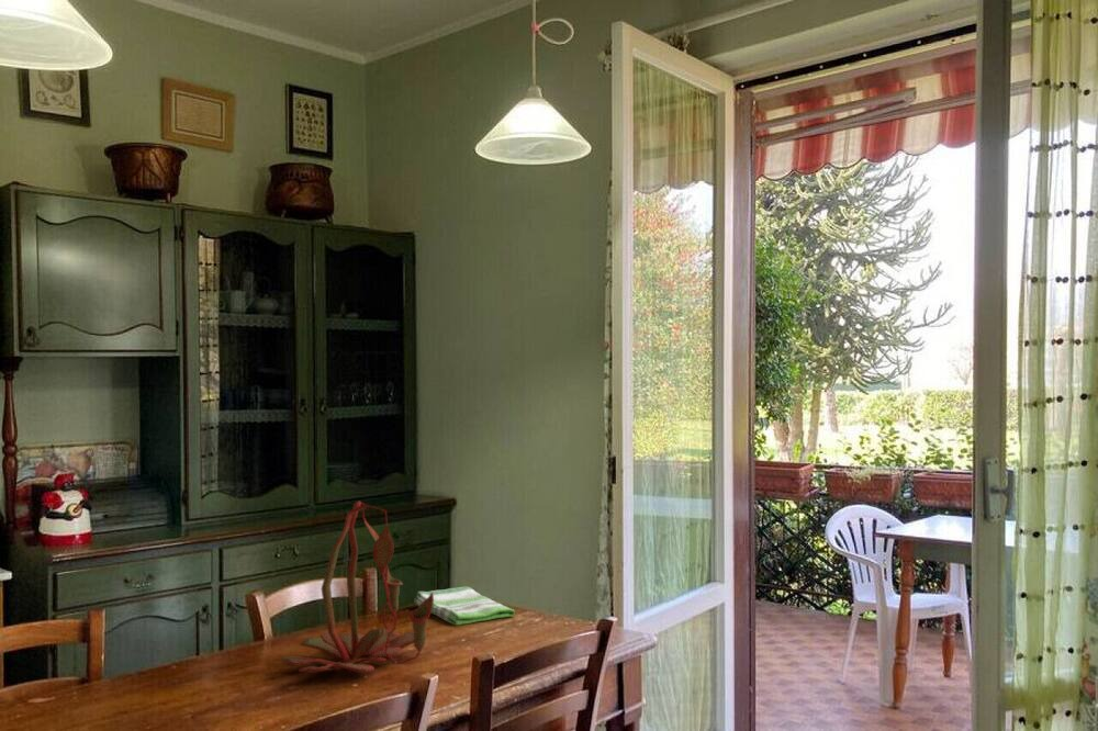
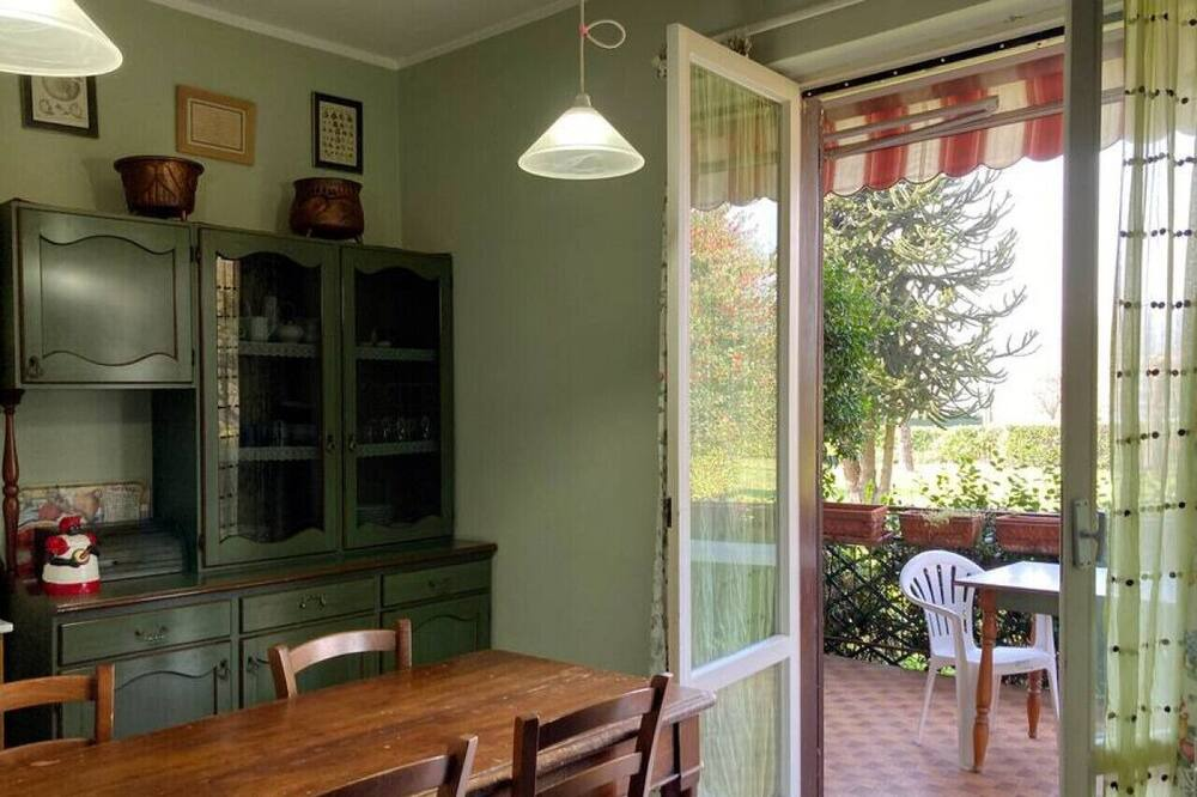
- plant (382, 577)
- dish towel (463, 604)
